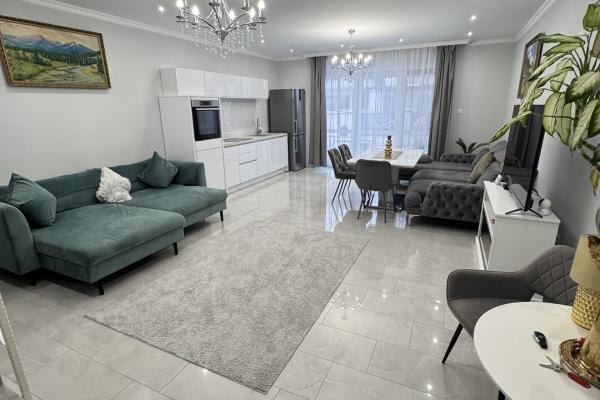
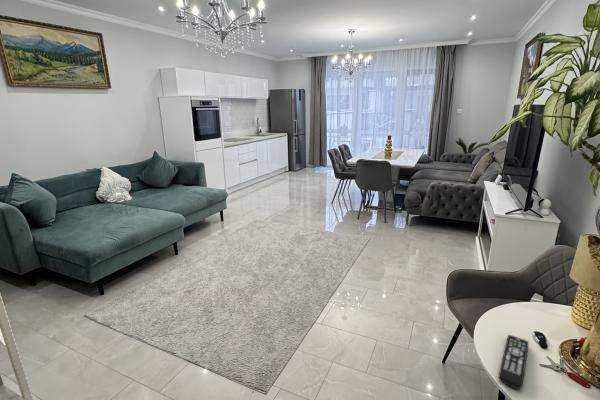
+ remote control (514, 359)
